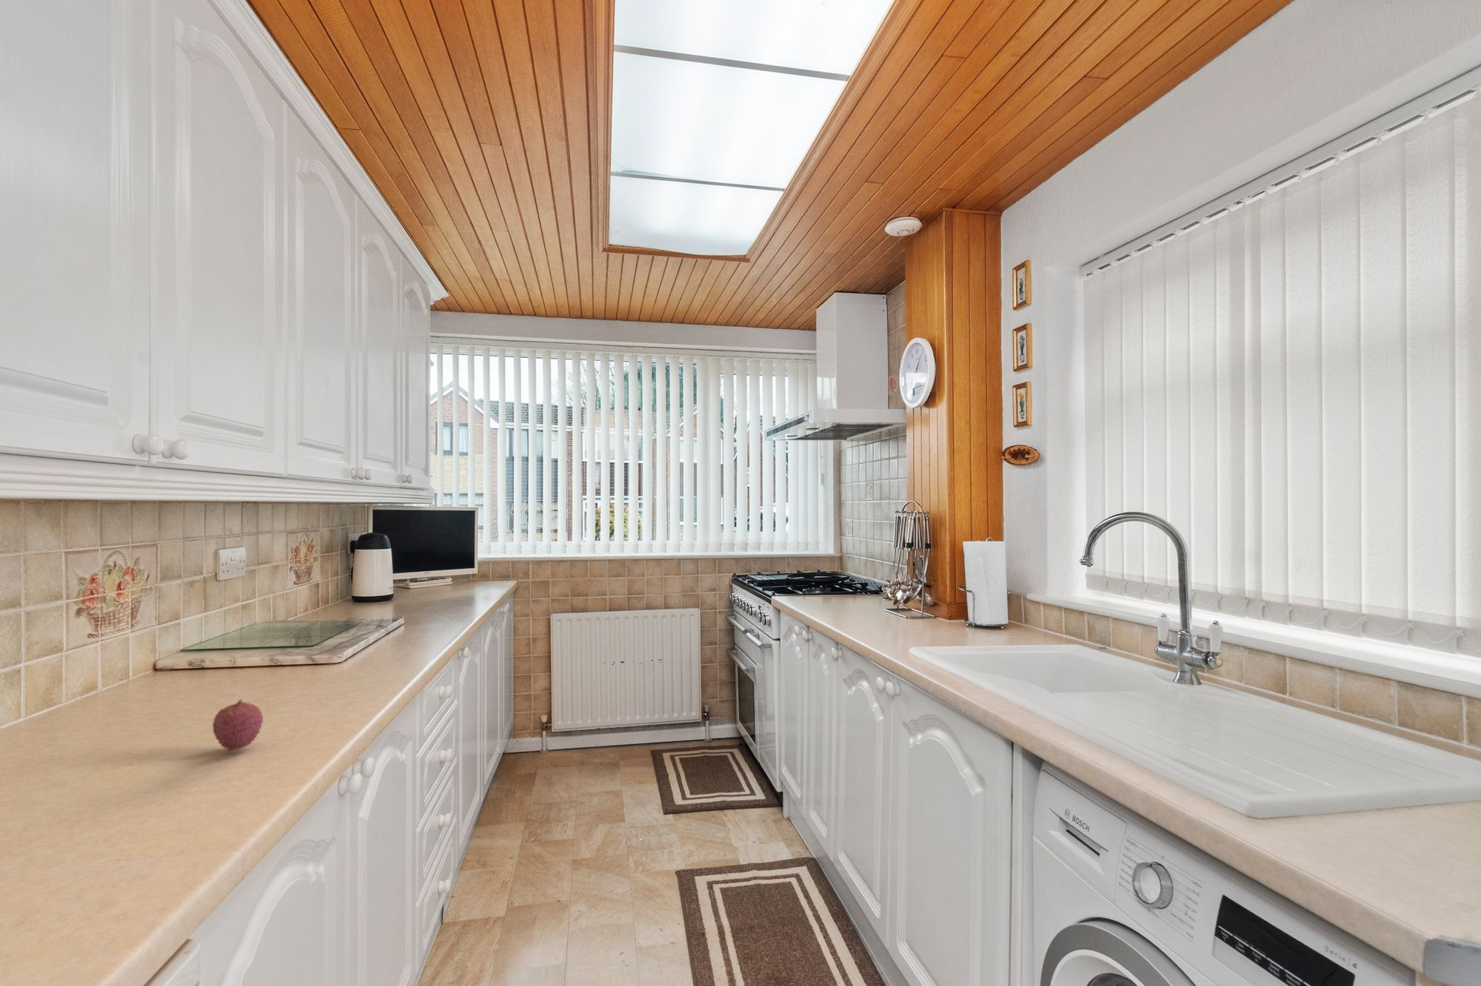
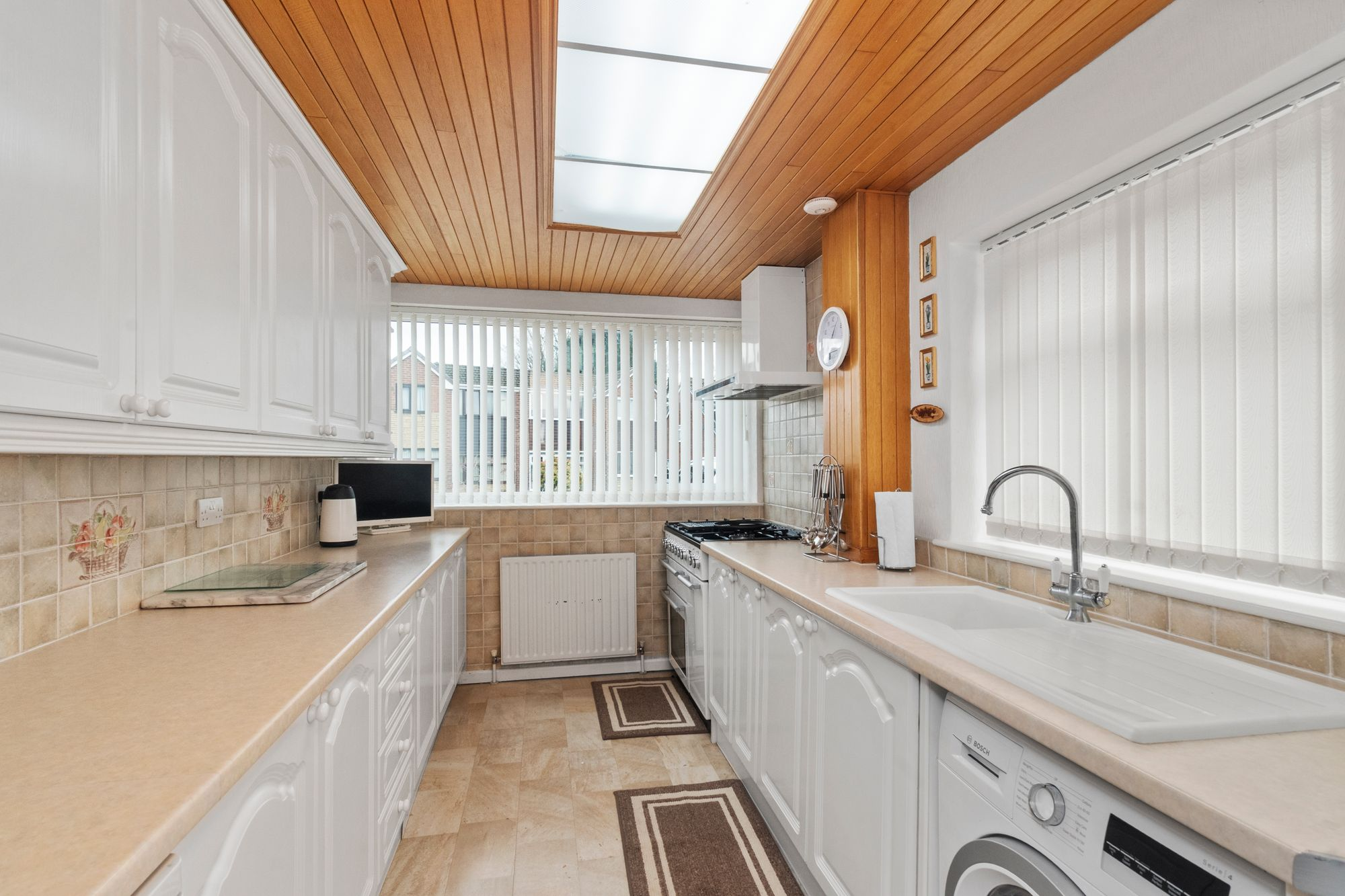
- fruit (238, 724)
